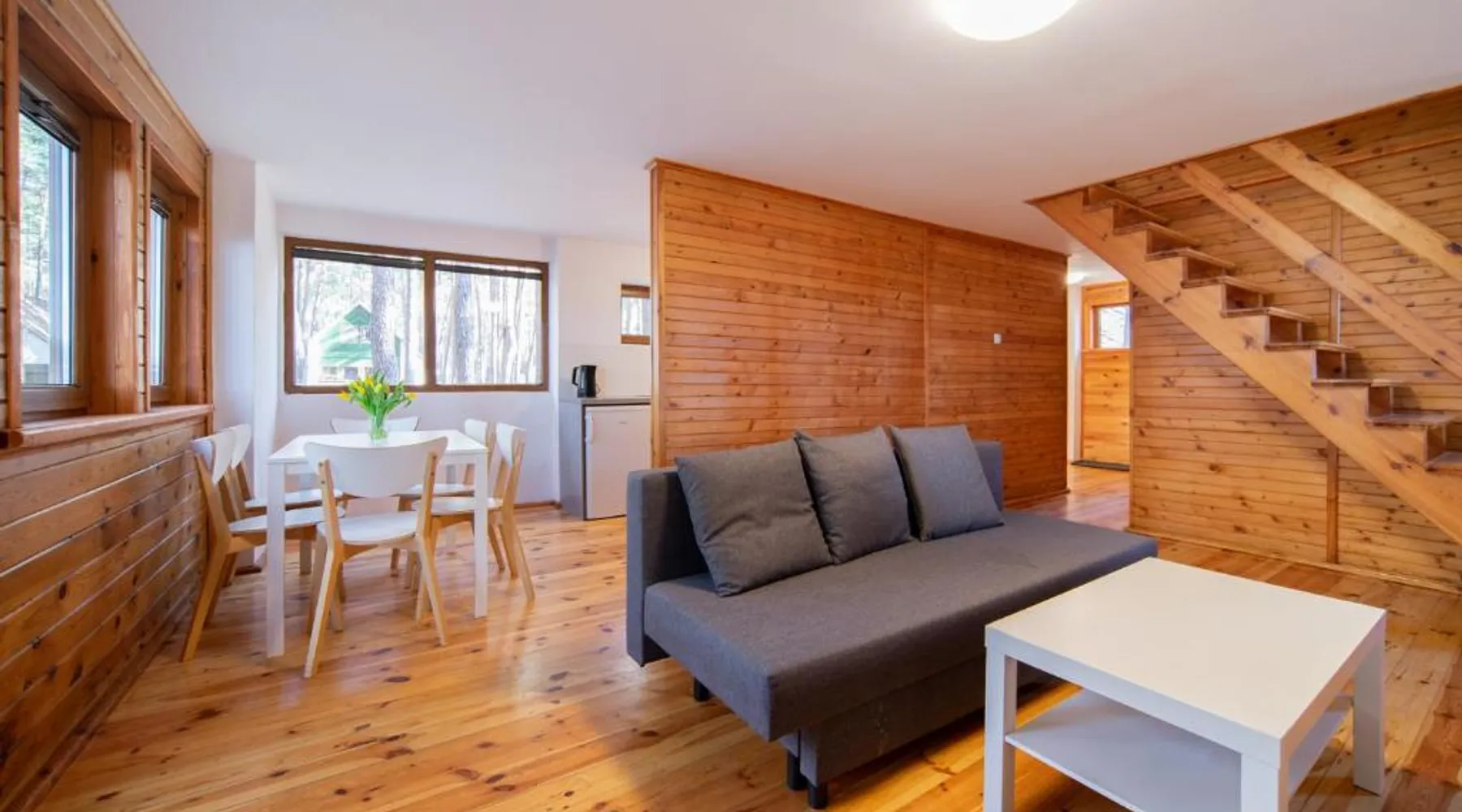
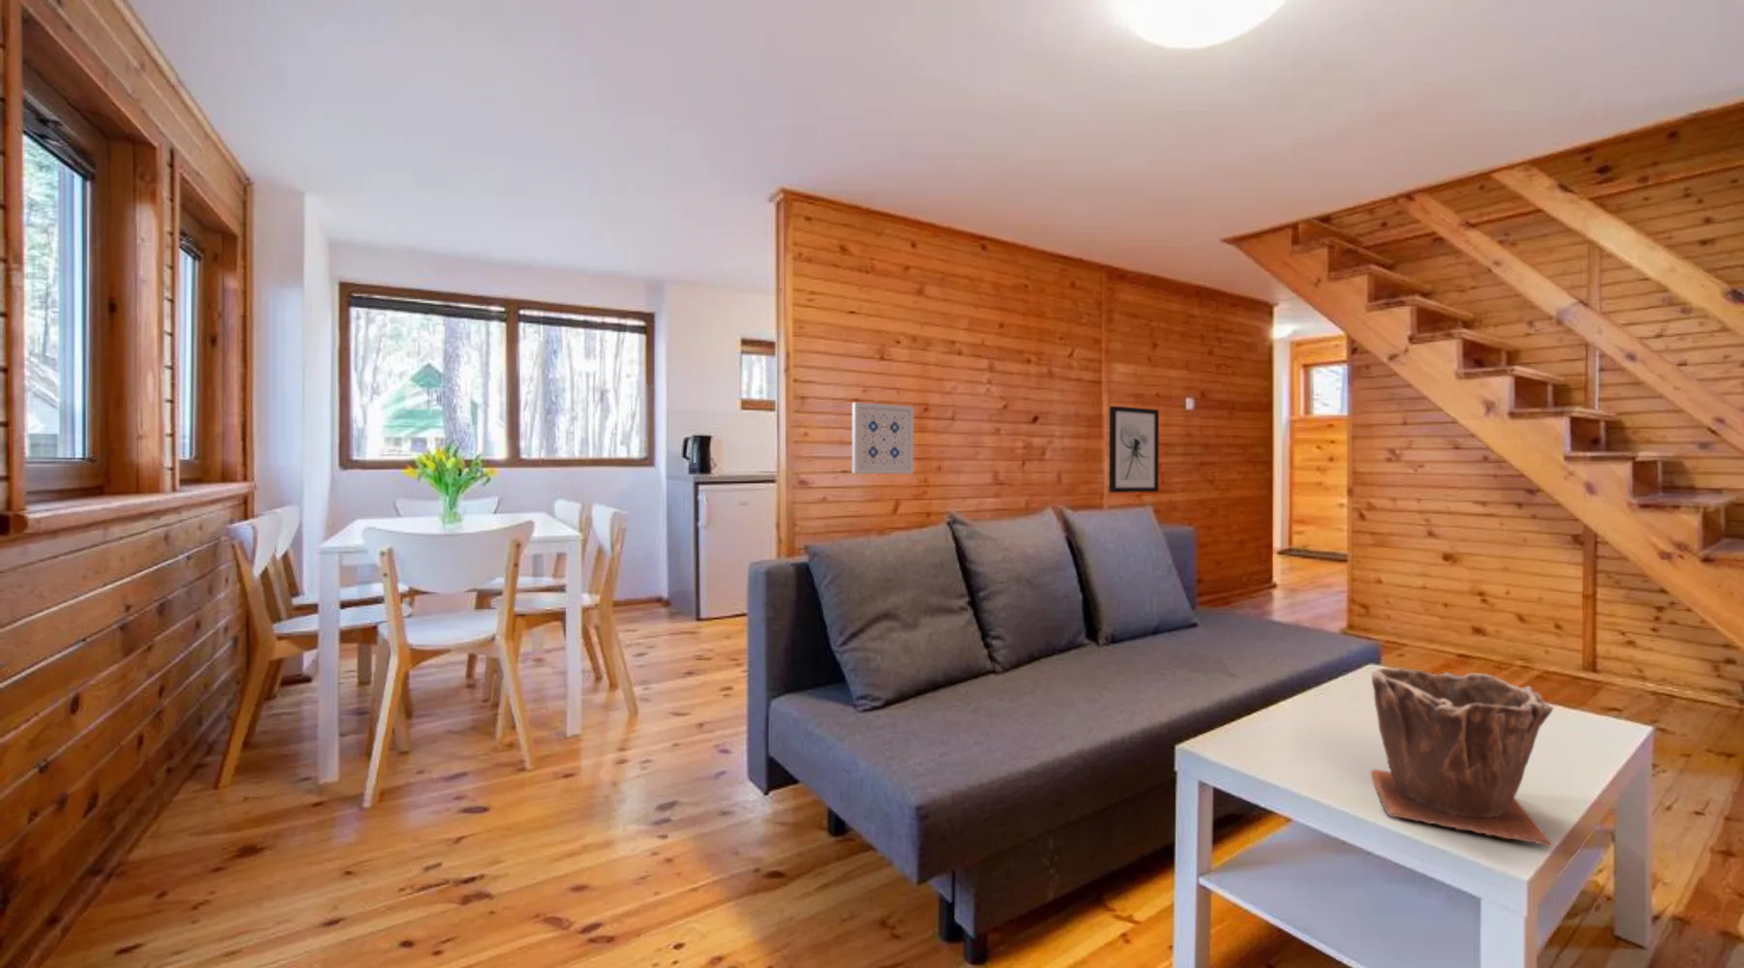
+ wall art (1133, 451)
+ plant pot (1452, 741)
+ wall art (883, 439)
